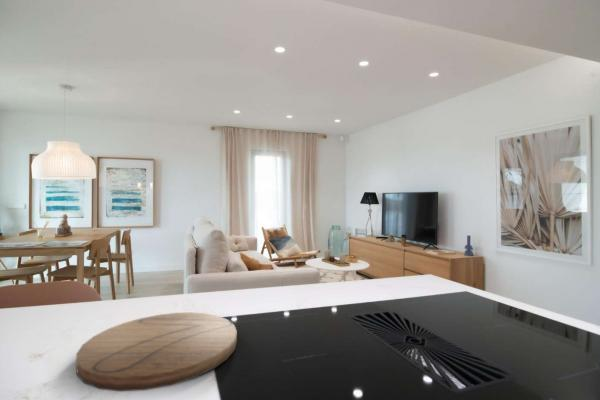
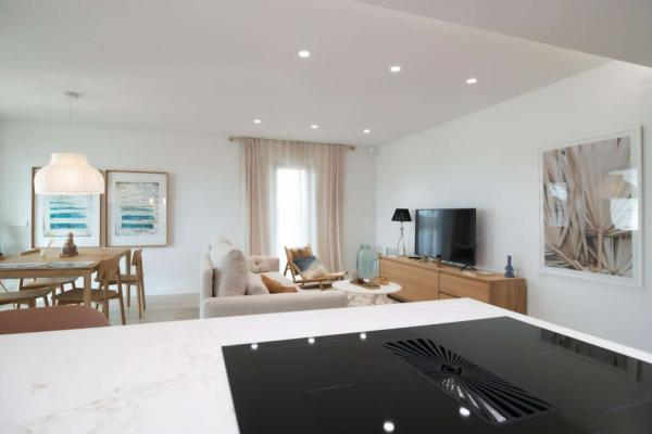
- cutting board (163, 343)
